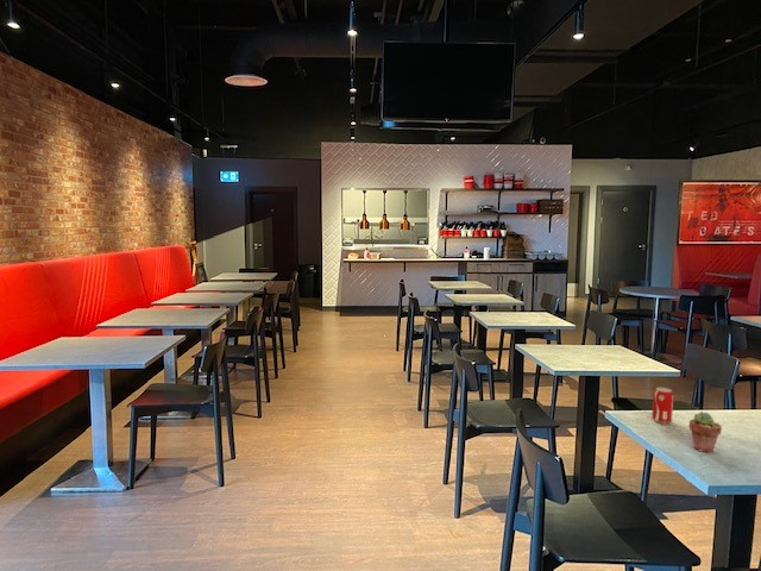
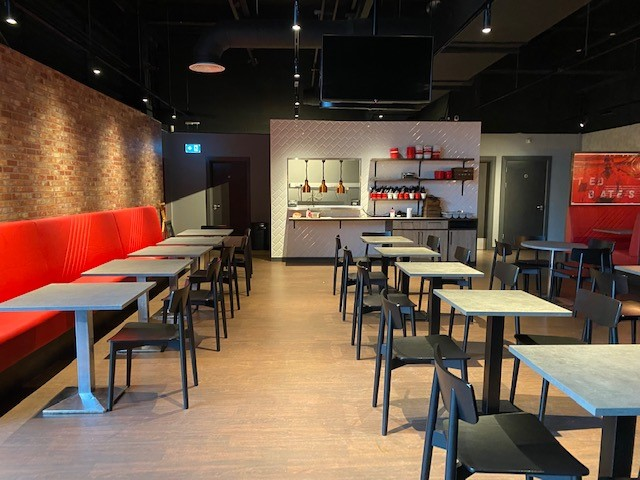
- beverage can (662, 404)
- potted succulent (704, 431)
